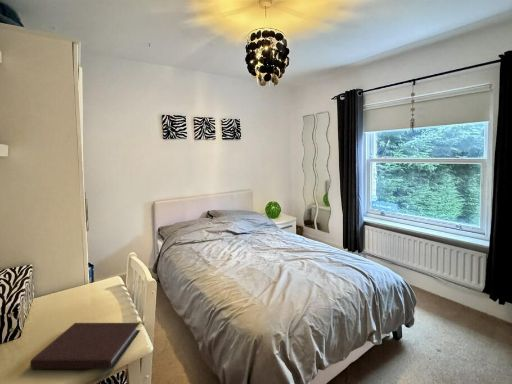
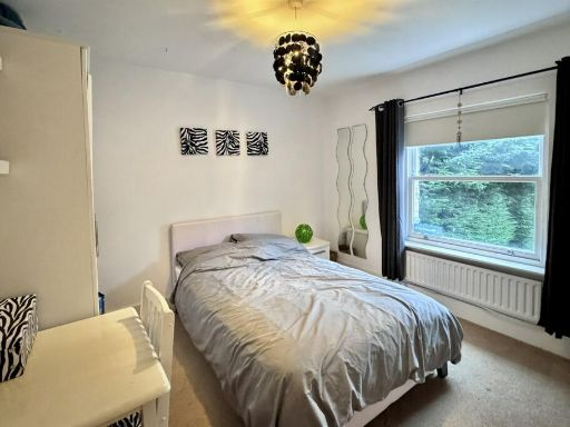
- notebook (91, 343)
